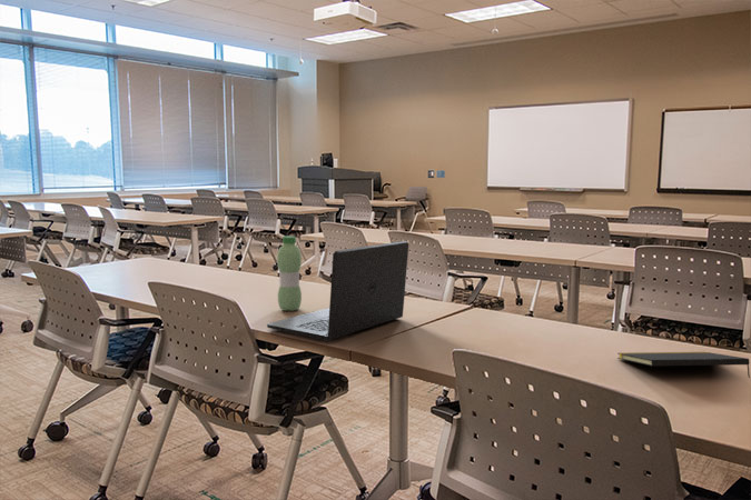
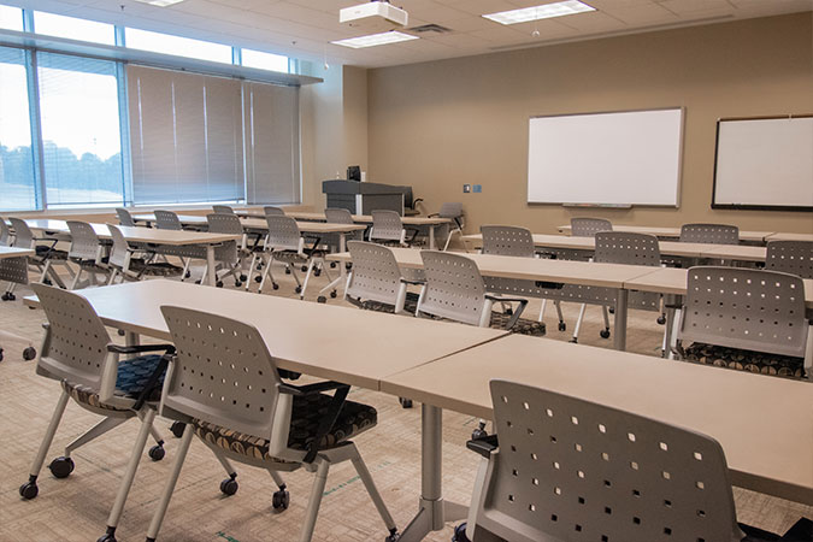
- notepad (680, 358)
- laptop (338, 283)
- water bottle (289, 272)
